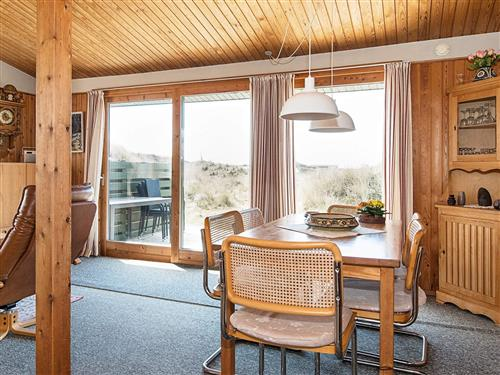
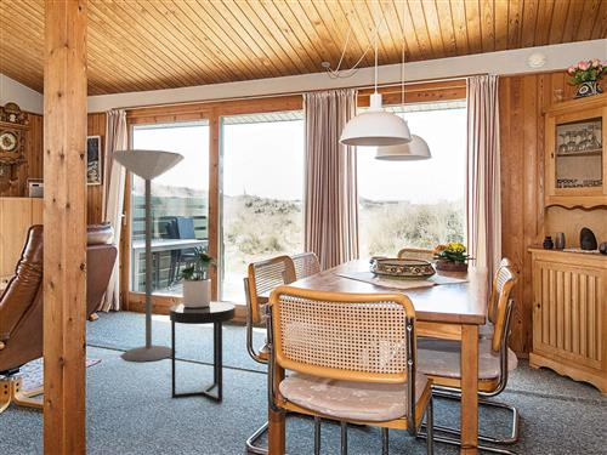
+ side table (214, 351)
+ potted plant (200, 278)
+ floor lamp (148, 254)
